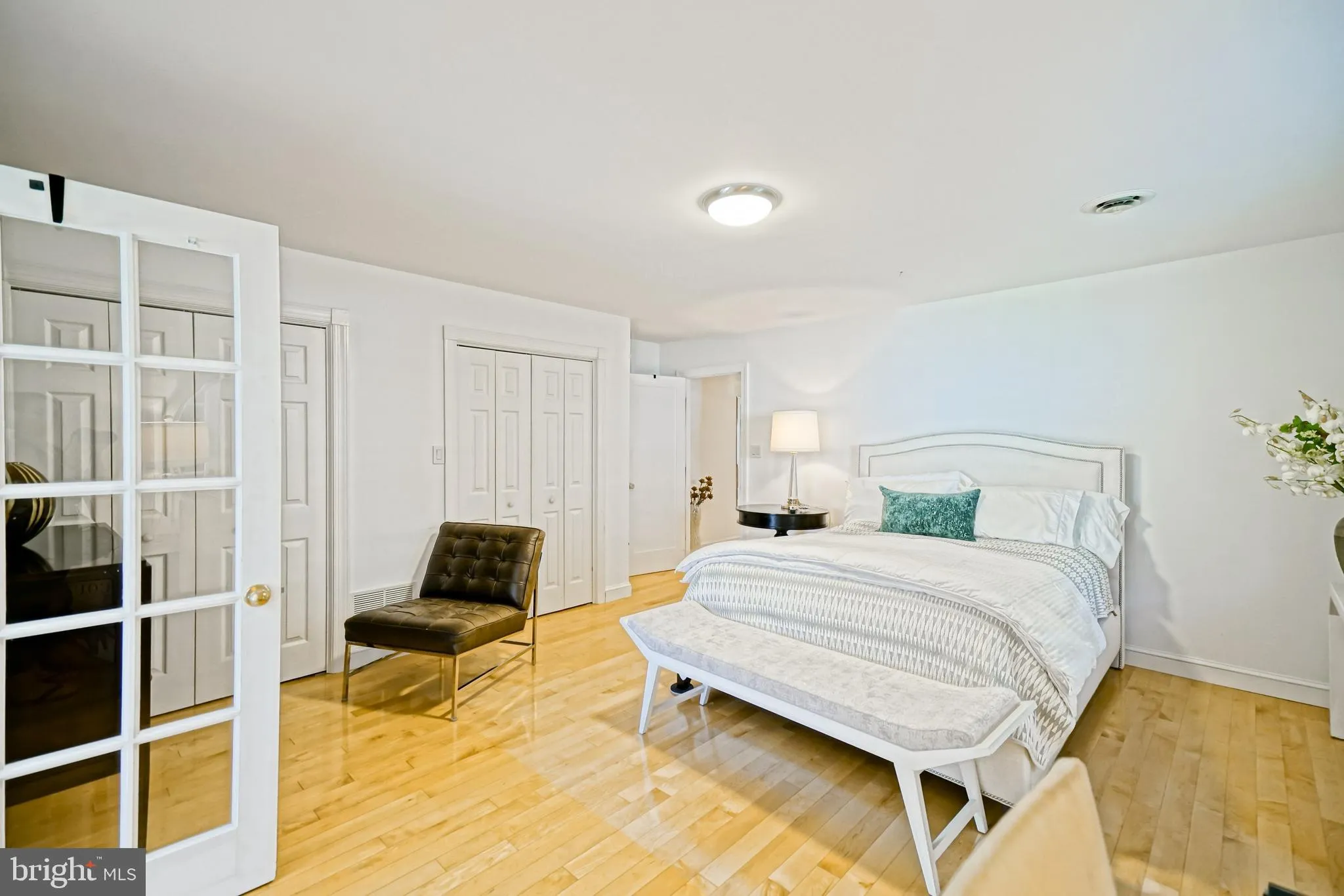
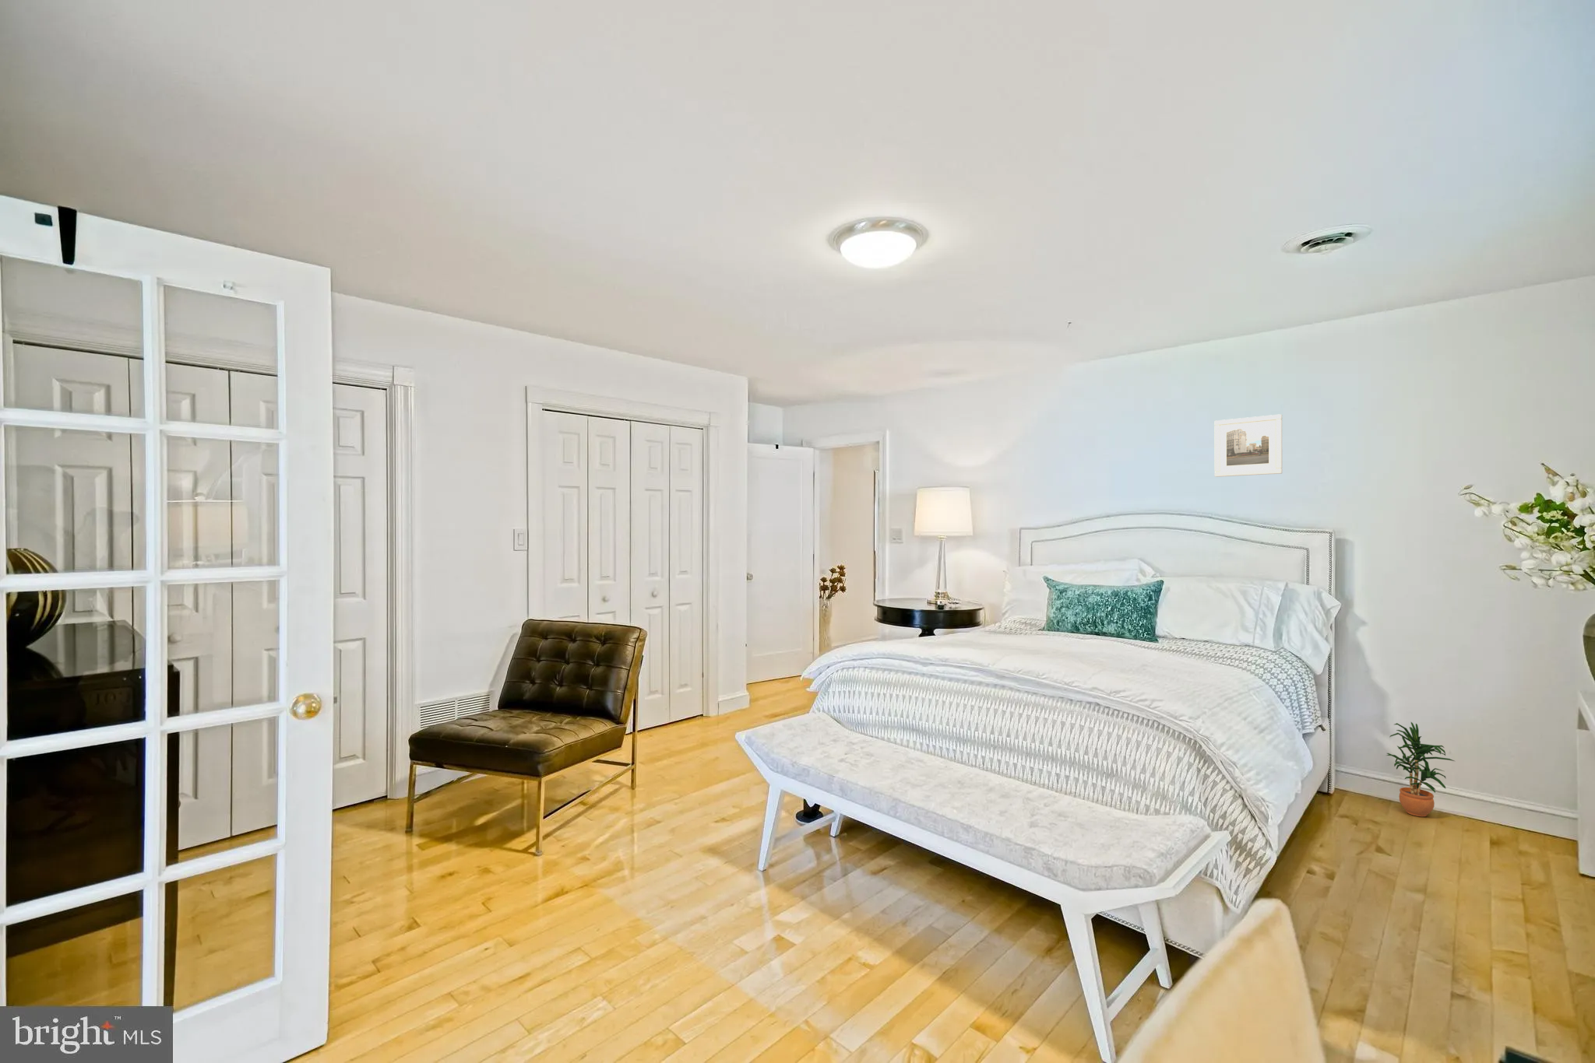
+ potted plant (1419, 769)
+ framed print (1247, 446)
